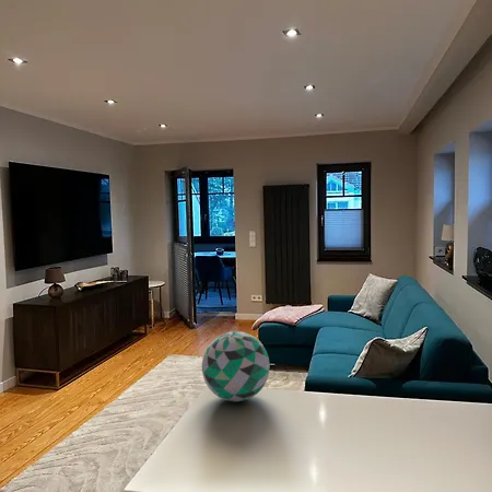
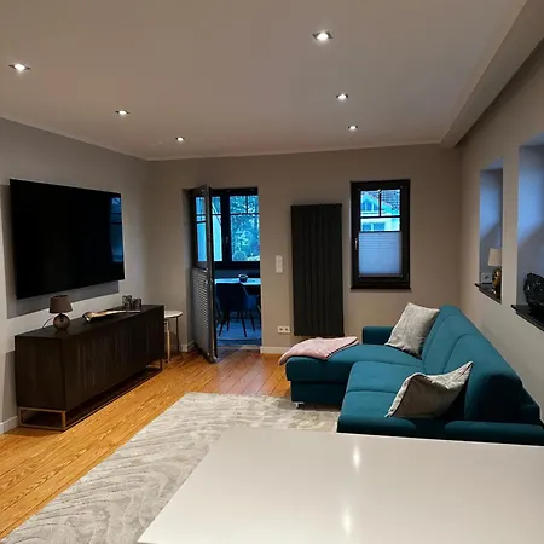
- decorative ball (235, 365)
